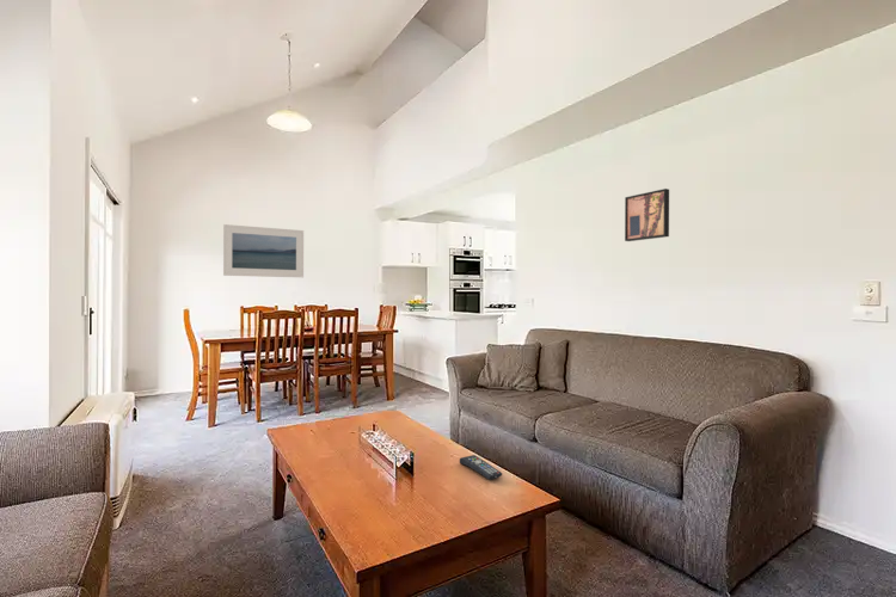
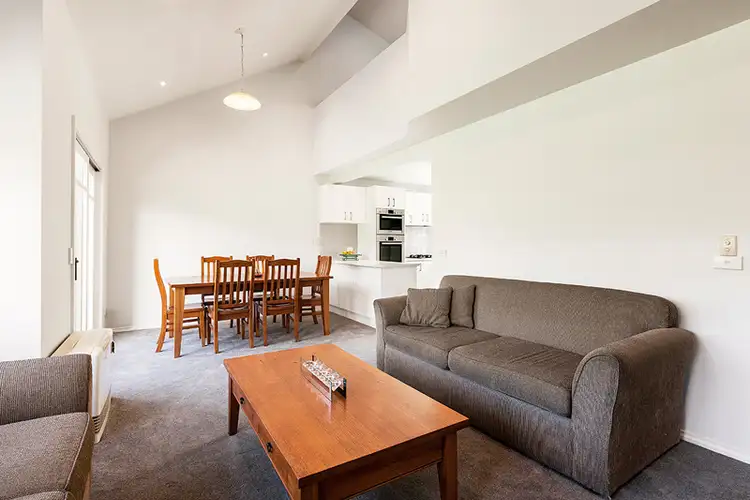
- remote control (479, 466)
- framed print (265, 252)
- wall art (645, 216)
